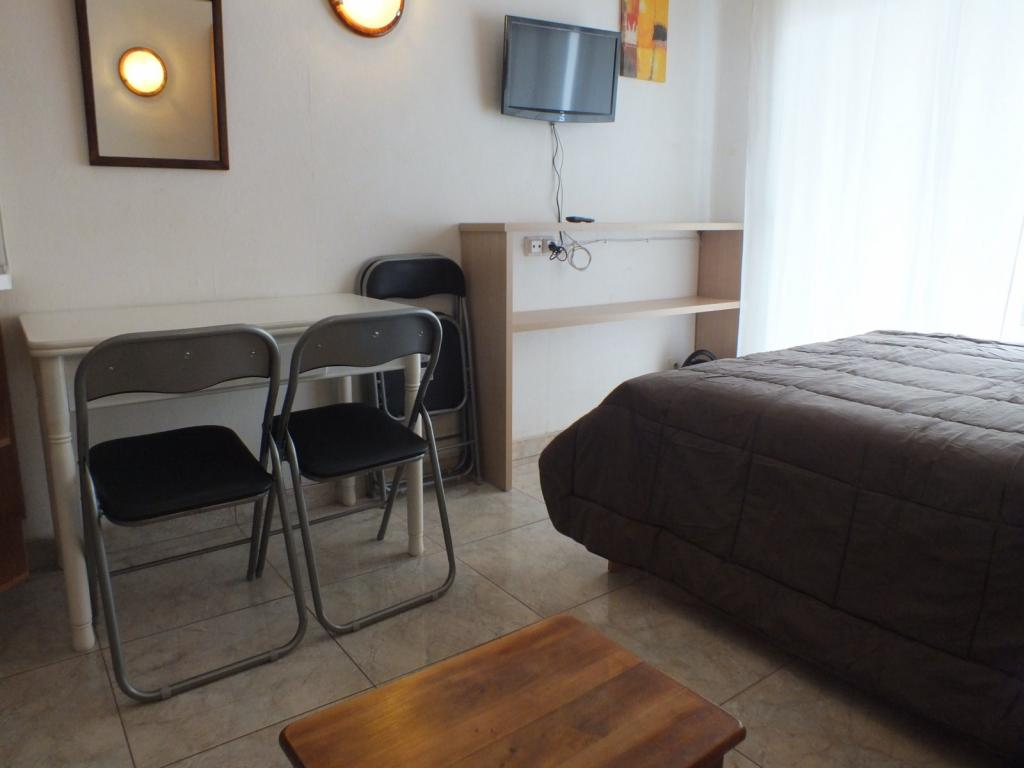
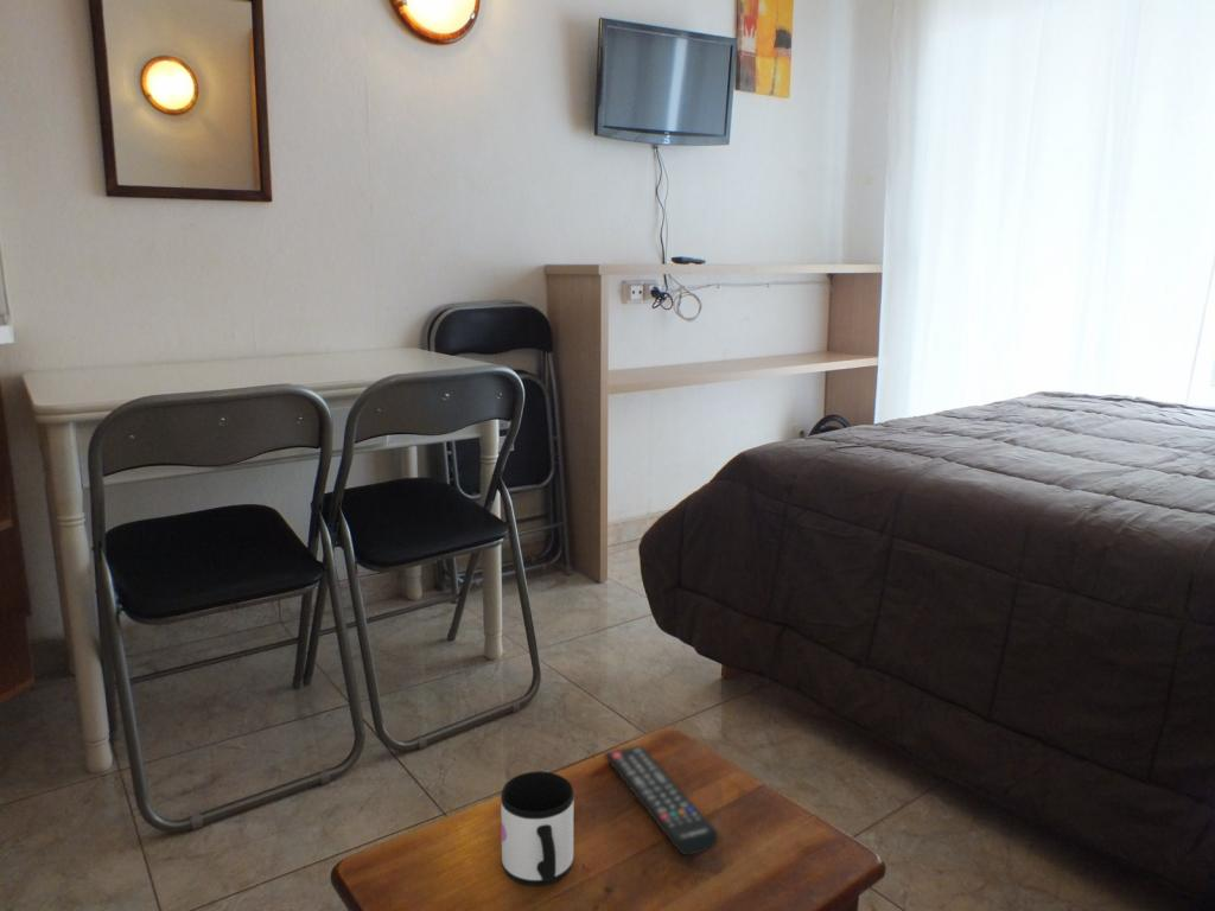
+ mug (540, 835)
+ remote control (656, 795)
